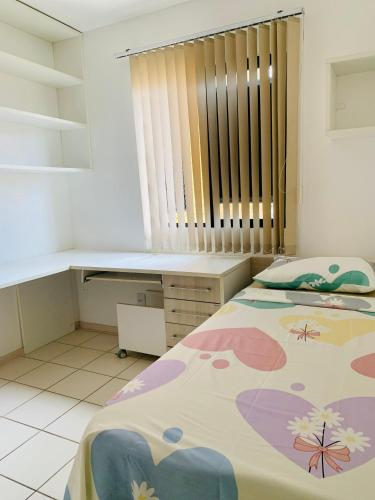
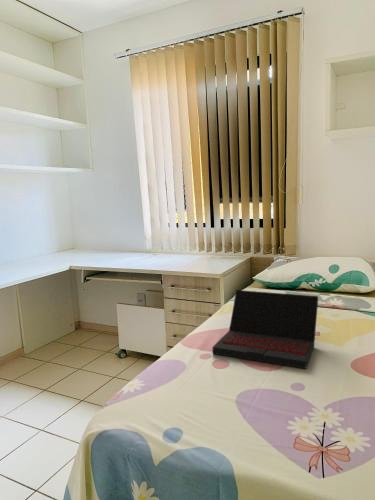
+ laptop (267, 323)
